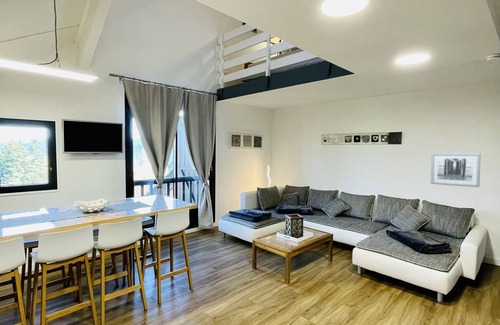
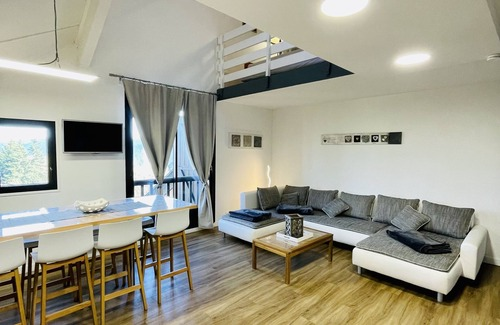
- wall art (454, 169)
